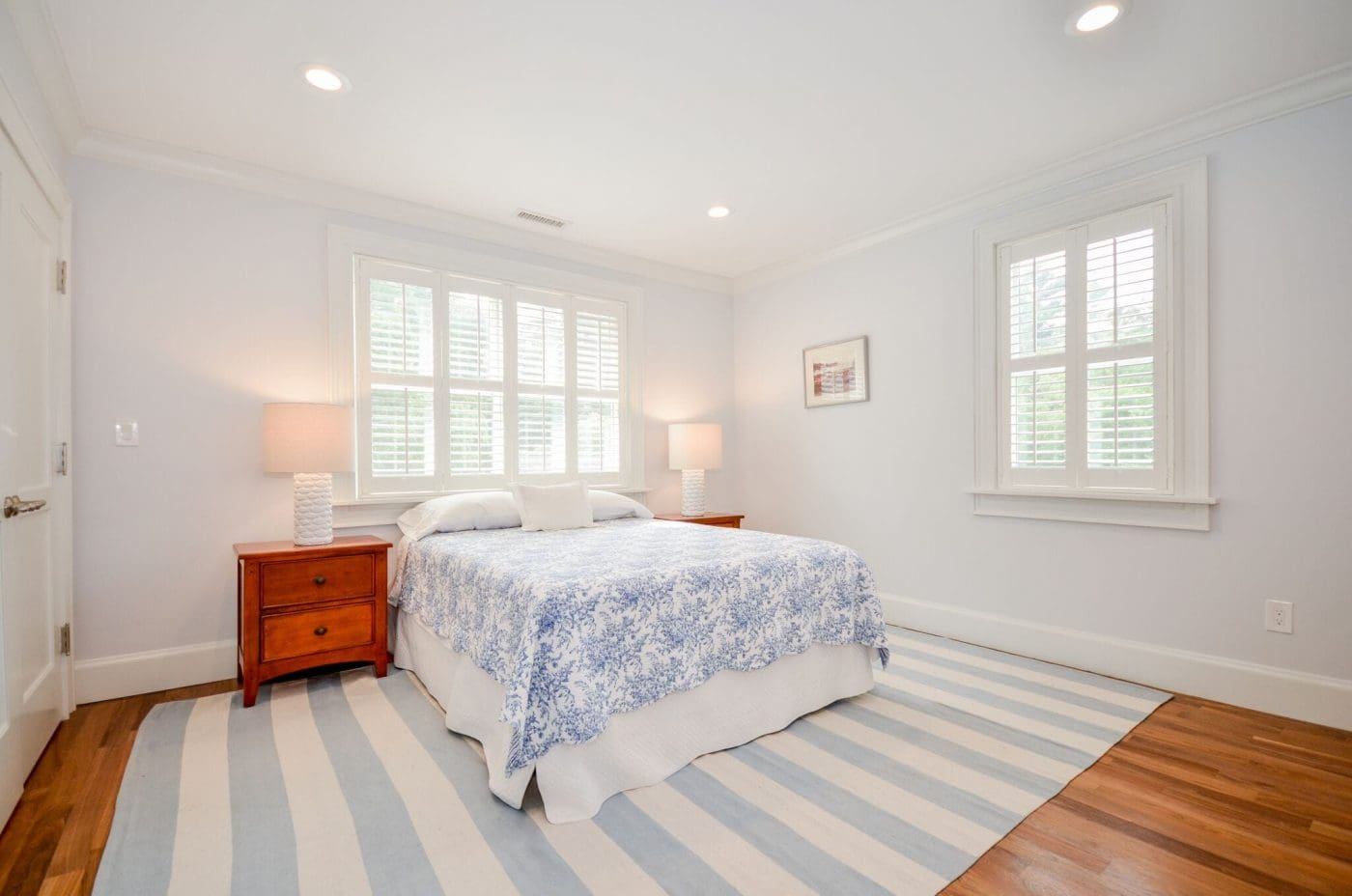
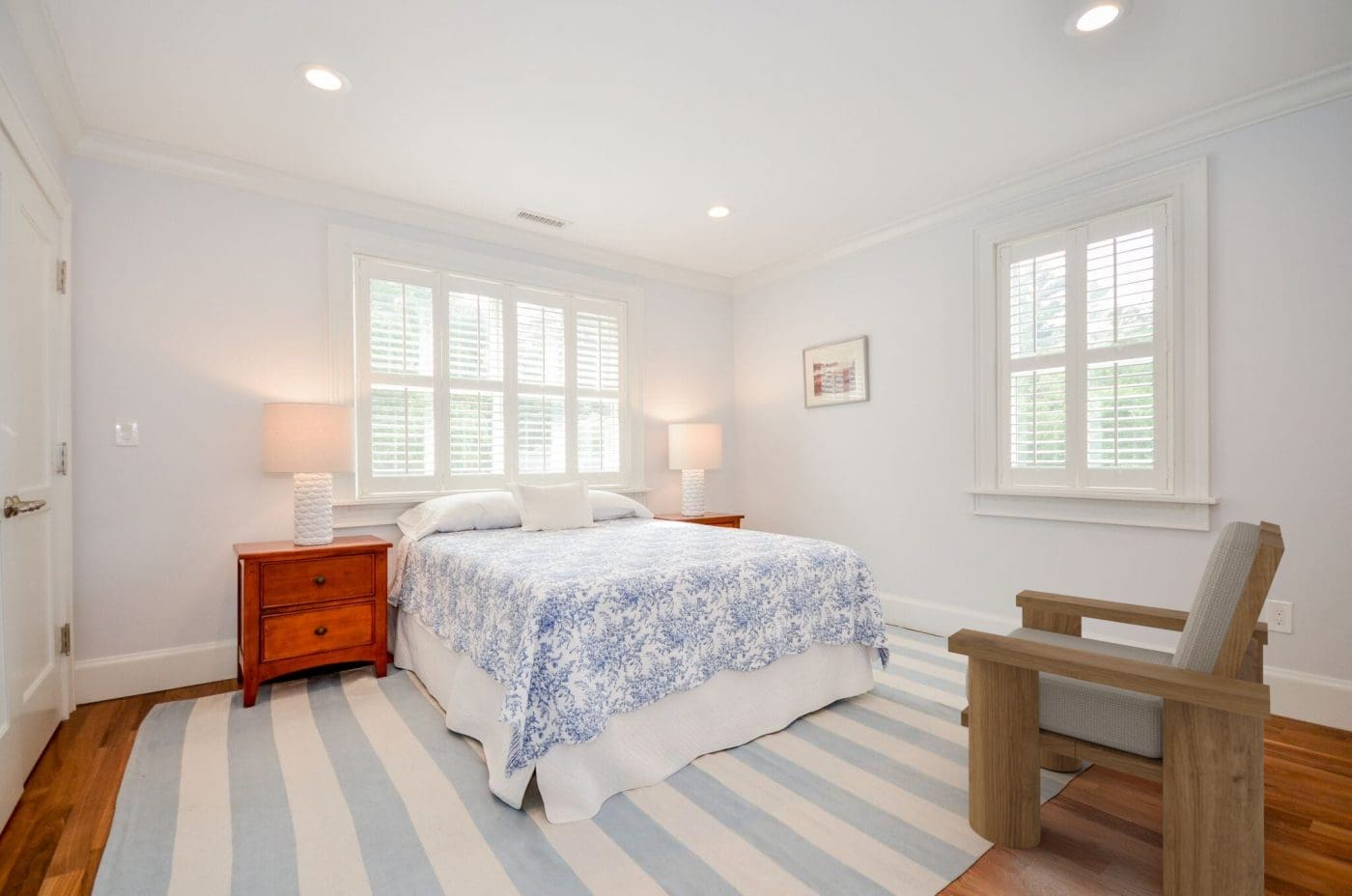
+ armchair (1117, 670)
